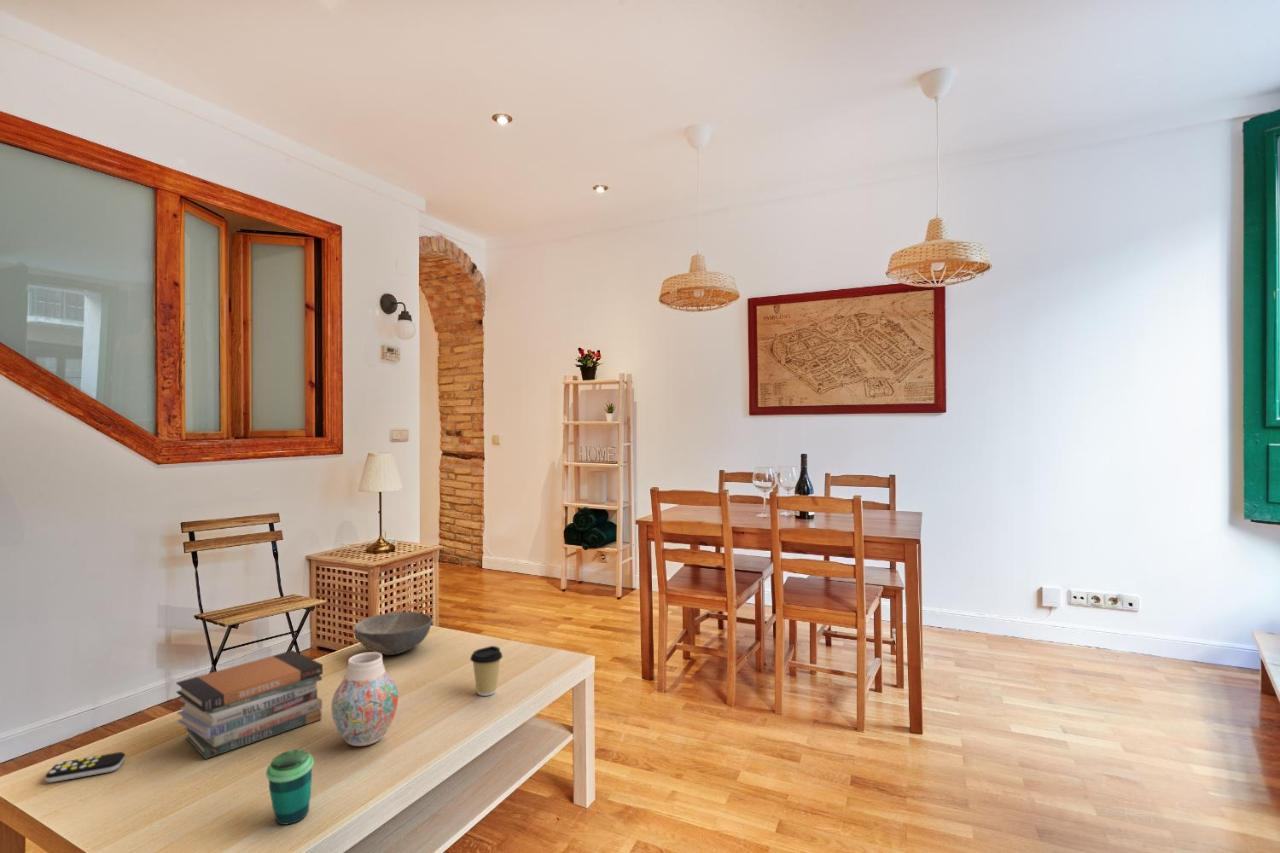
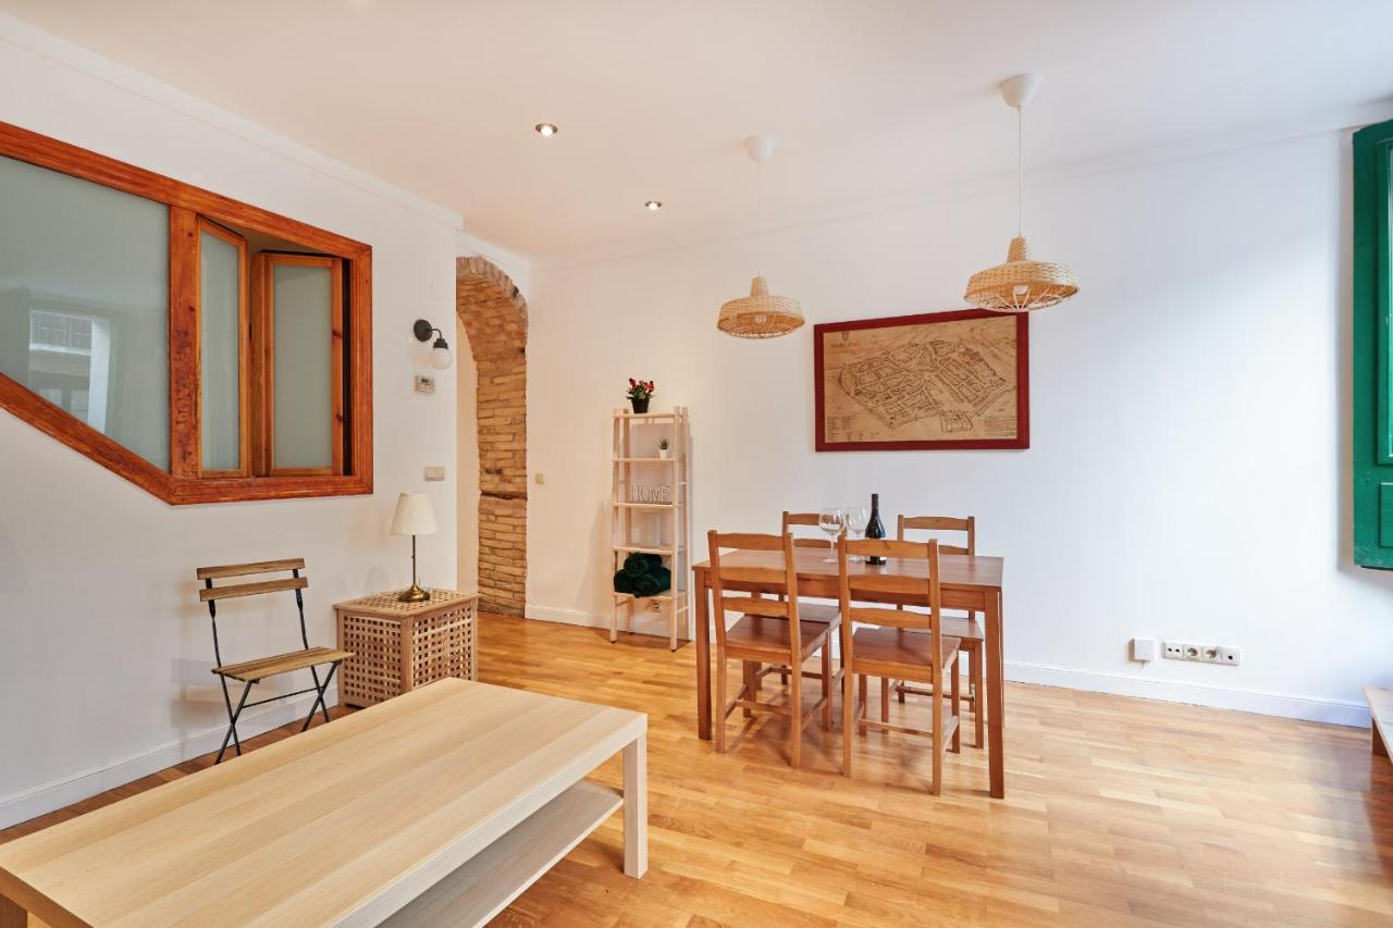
- coffee cup (486, 671)
- remote control (86, 766)
- cup (290, 788)
- bowl (393, 636)
- book stack (252, 700)
- vase (365, 698)
